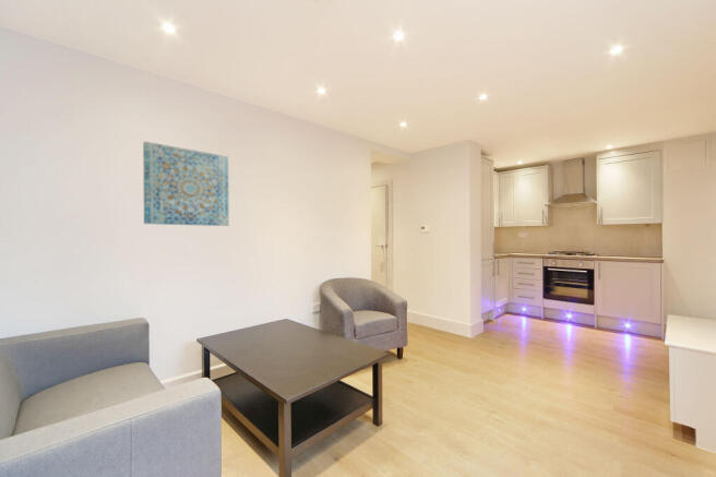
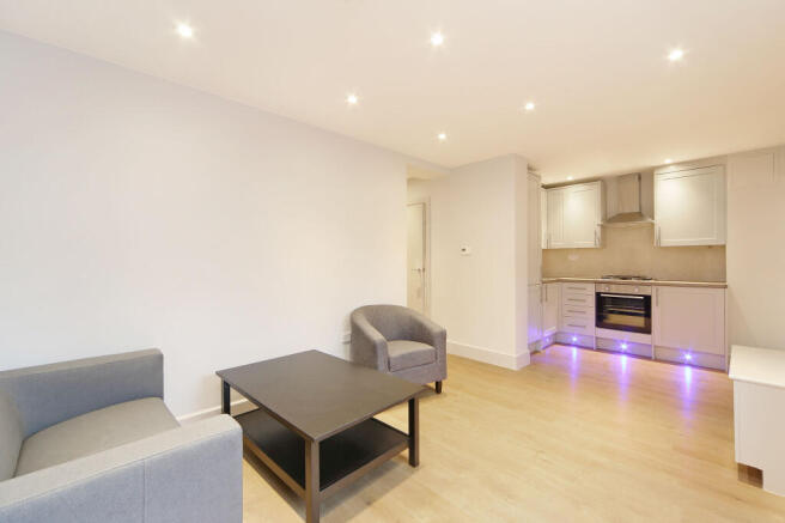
- wall art (189, 187)
